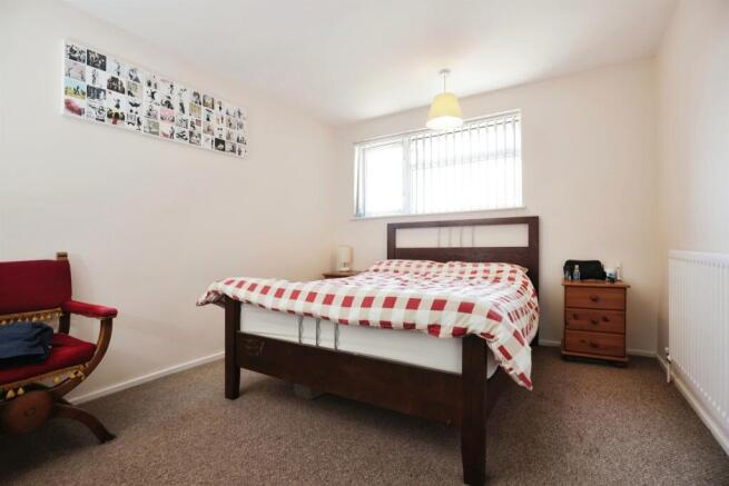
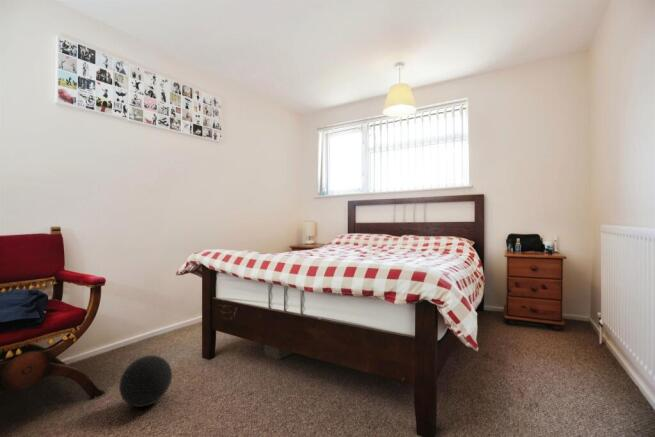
+ ball (146, 380)
